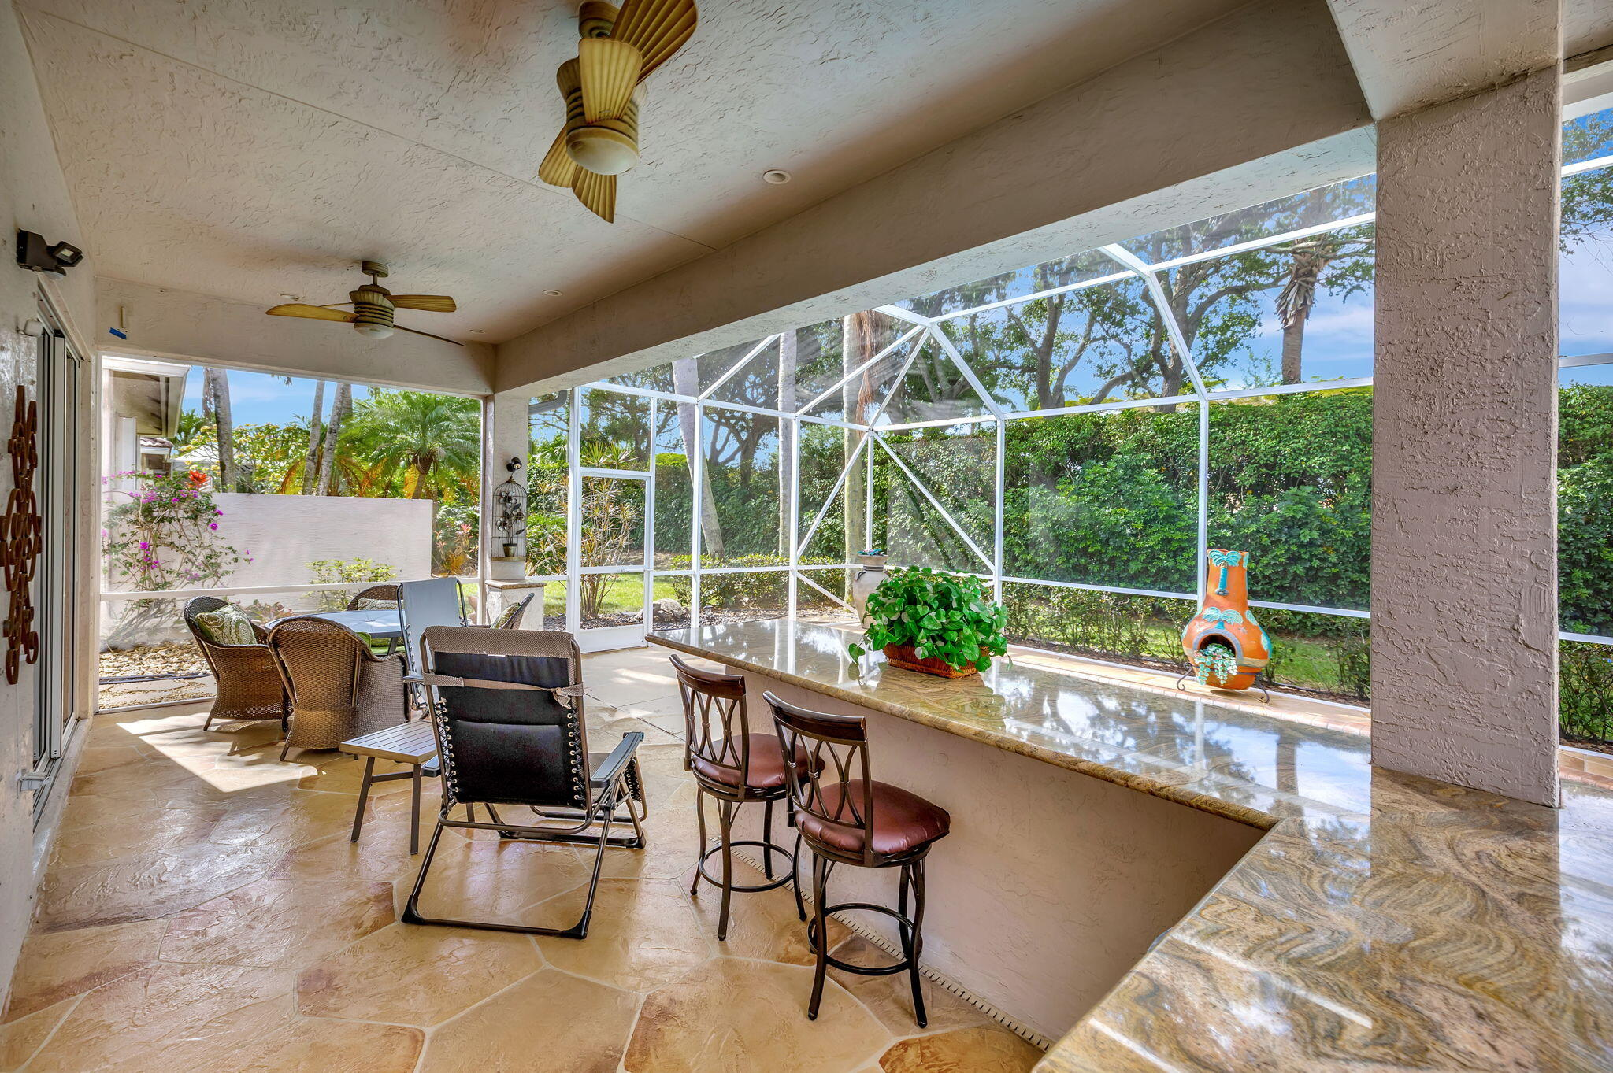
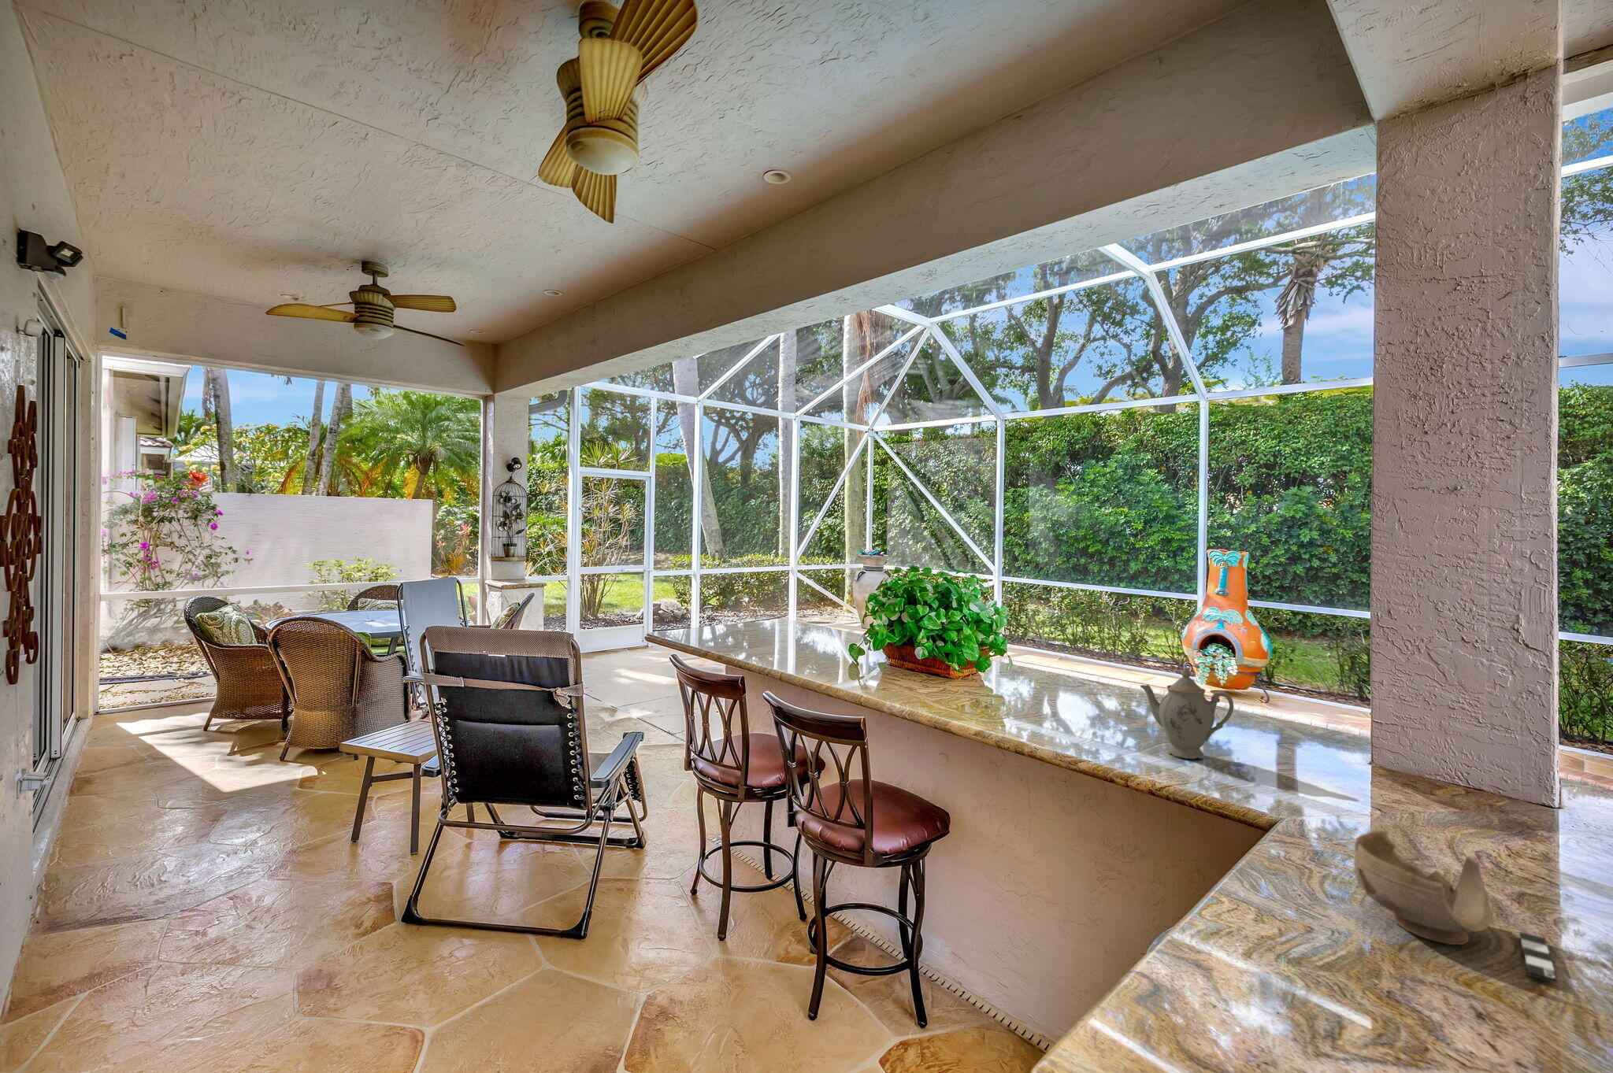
+ bowl (1445, 896)
+ chinaware (1184, 710)
